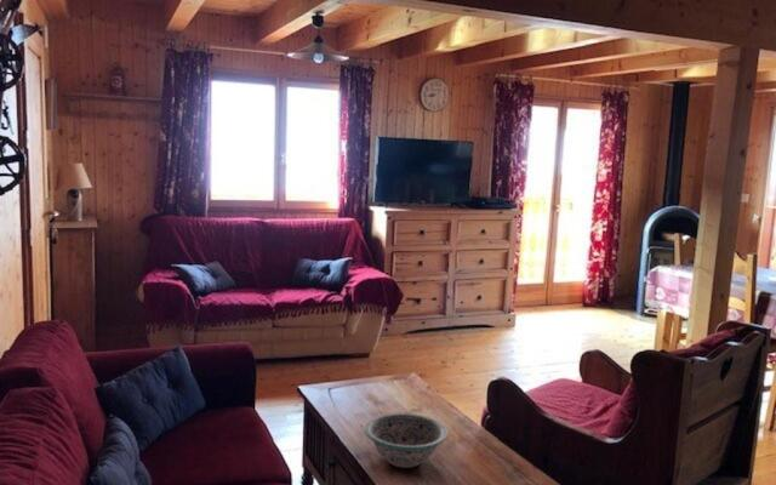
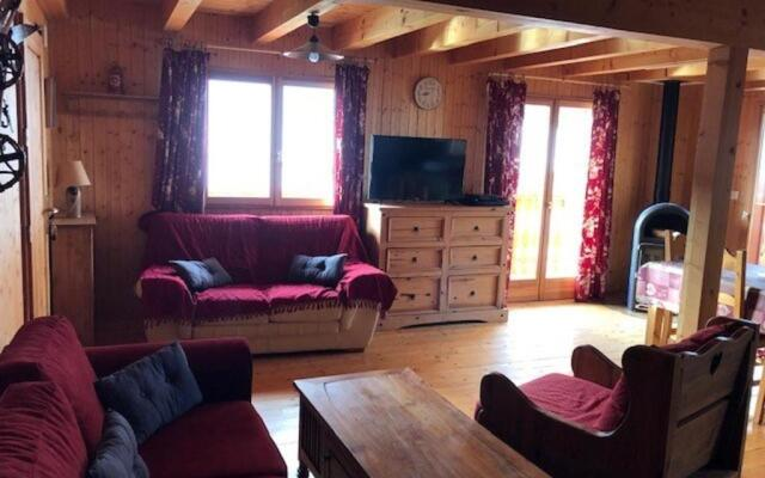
- decorative bowl (405, 444)
